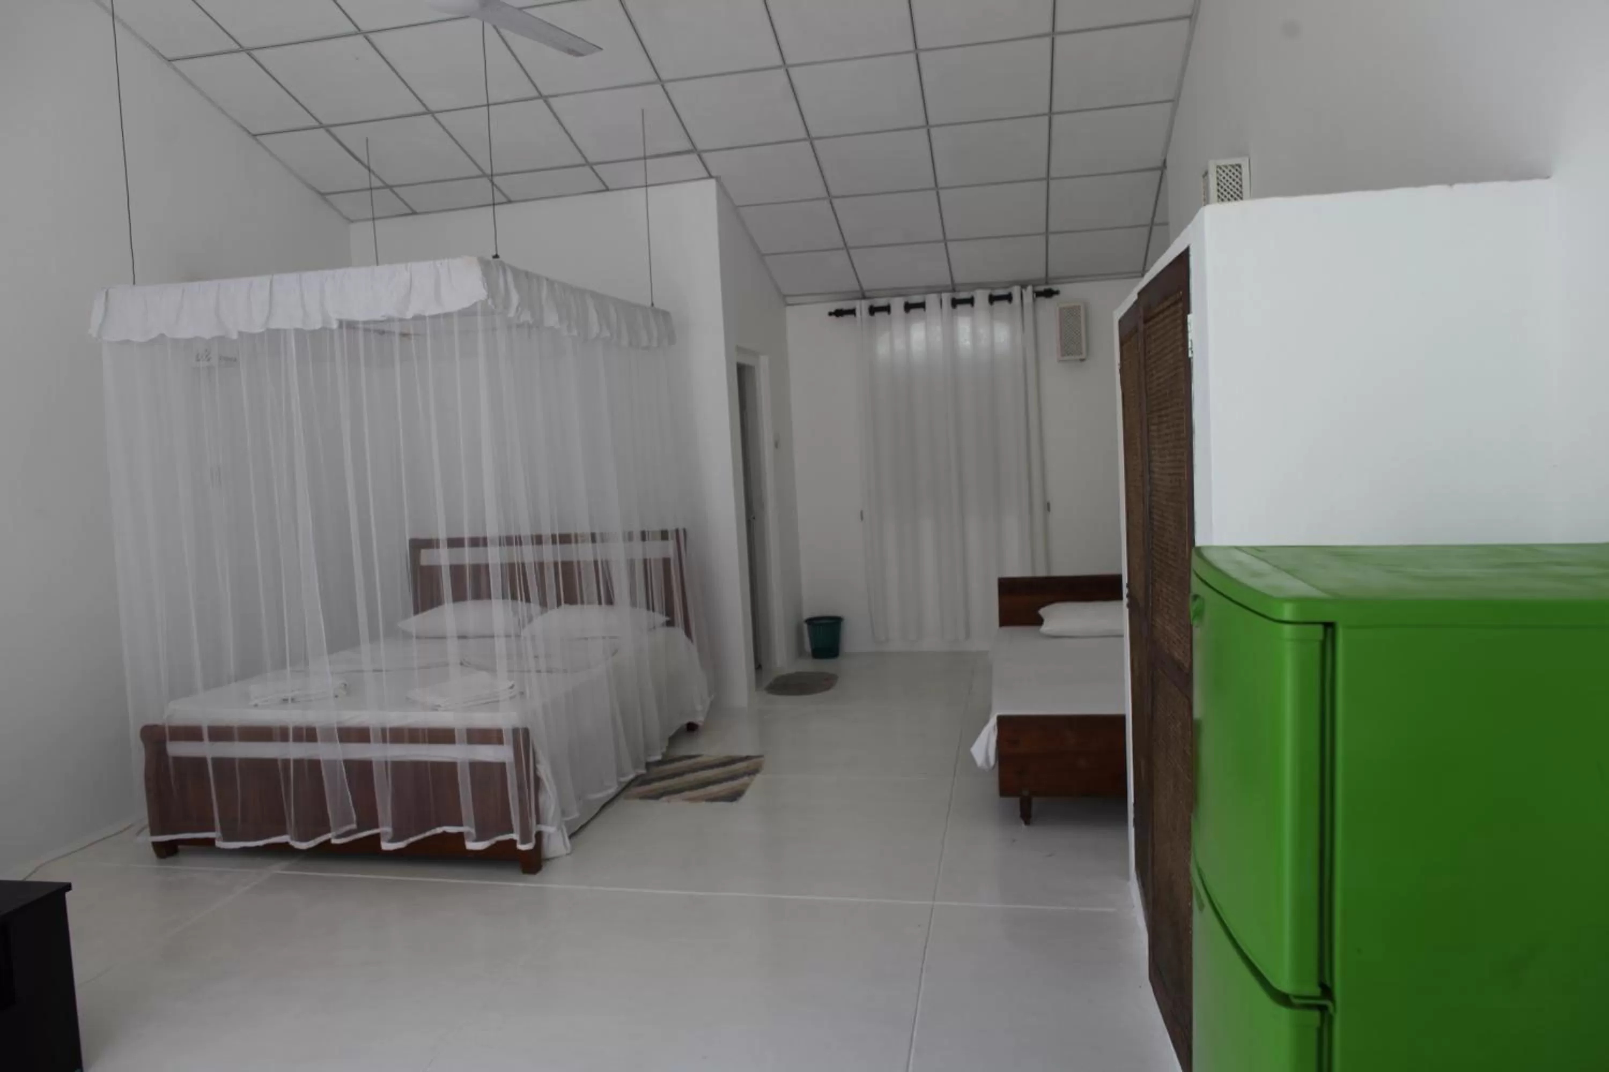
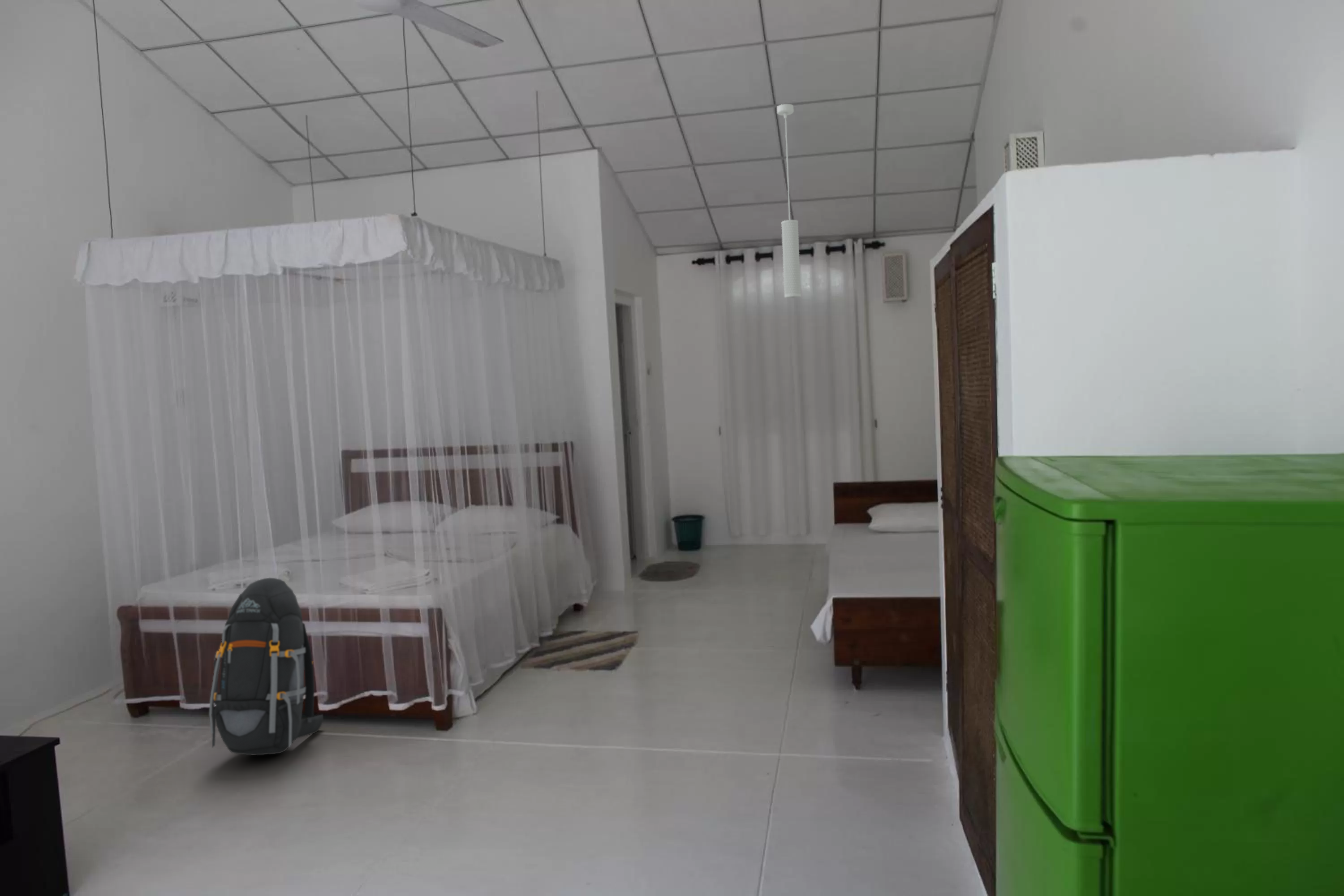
+ pendant light (789, 202)
+ backpack (266, 665)
